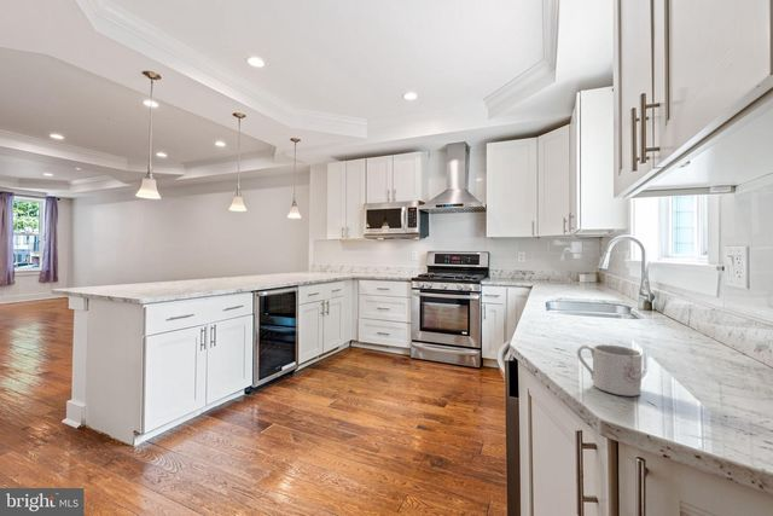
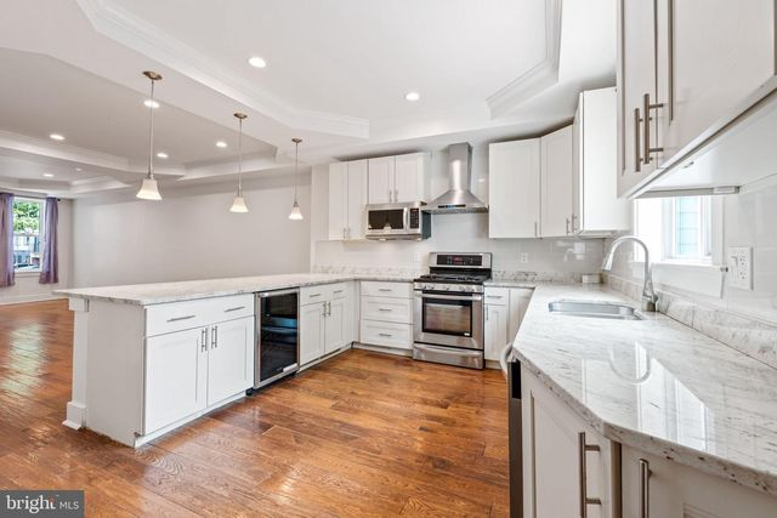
- mug (608, 367)
